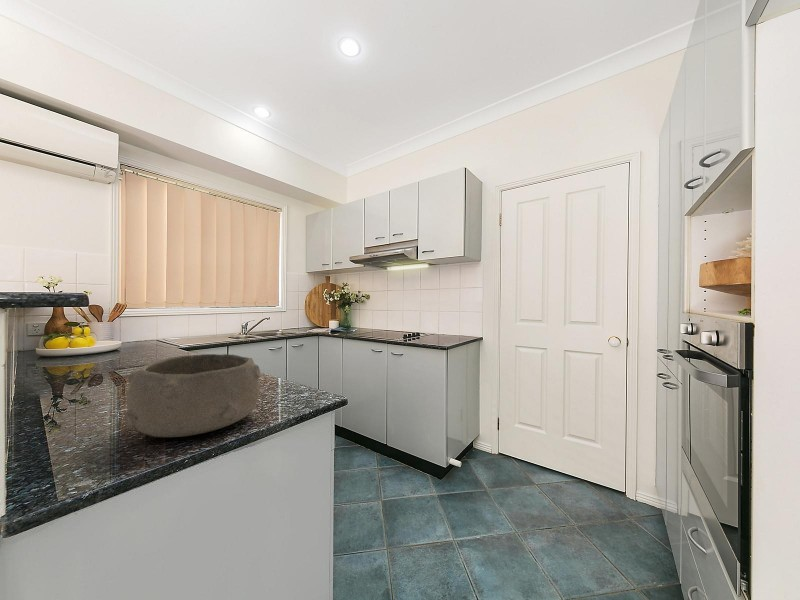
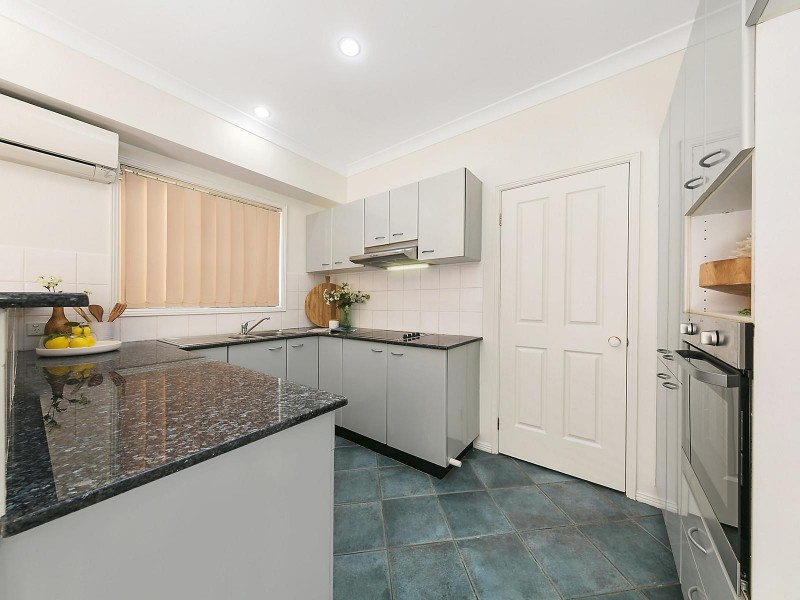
- bowl (197, 392)
